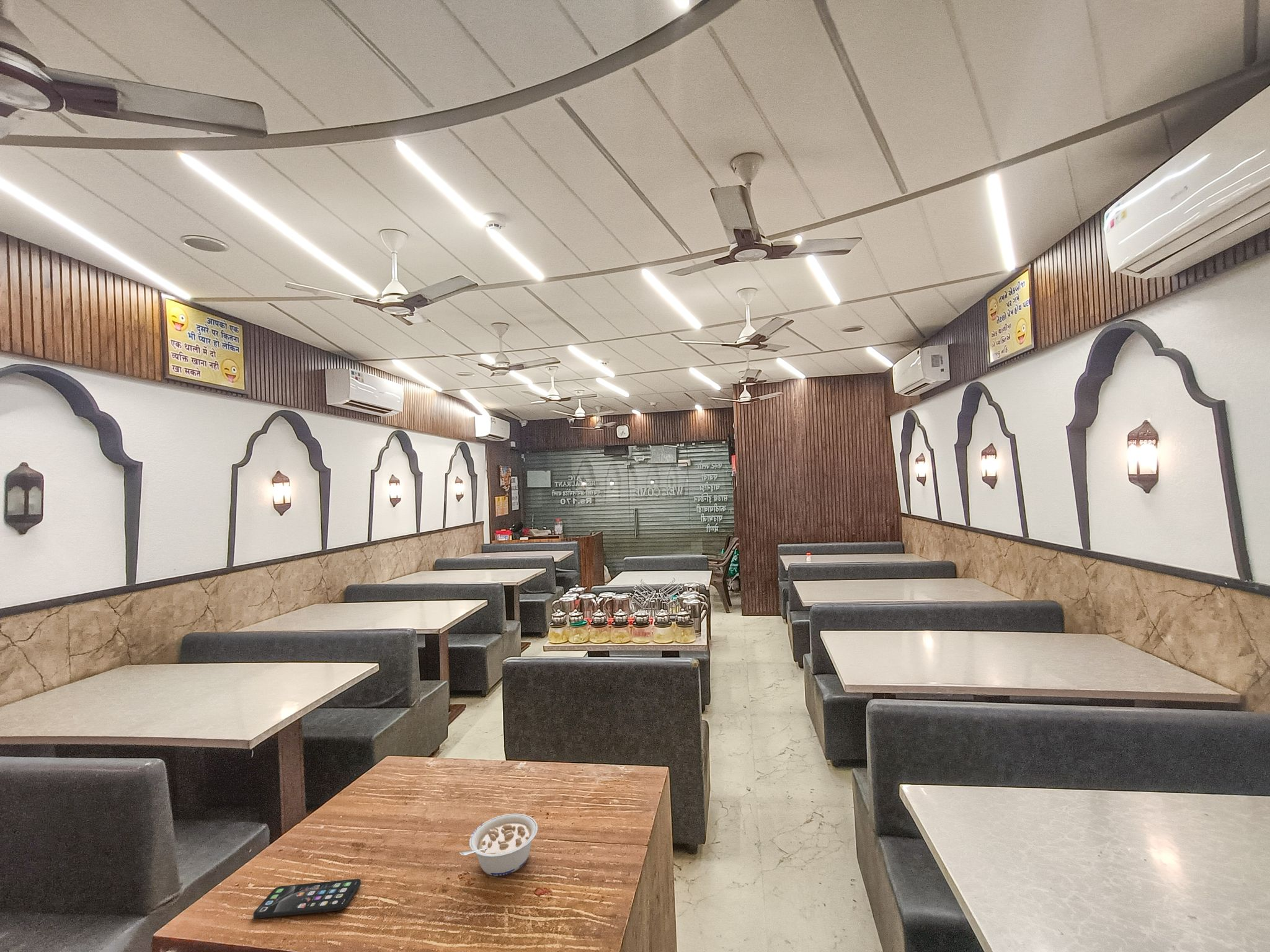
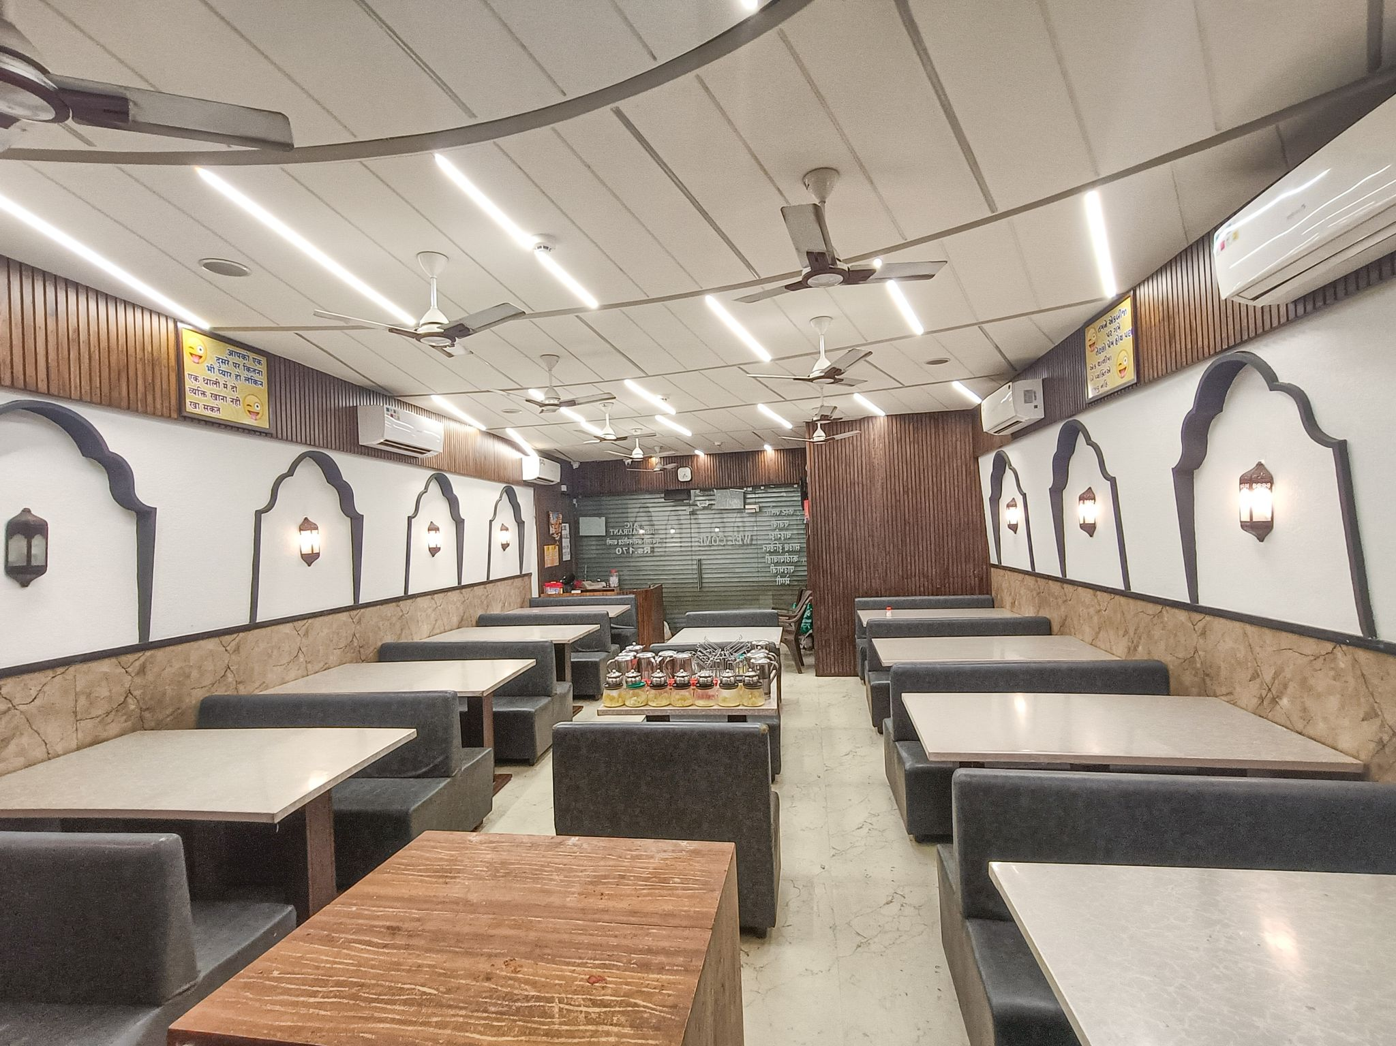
- legume (504, 845)
- smartphone (309, 897)
